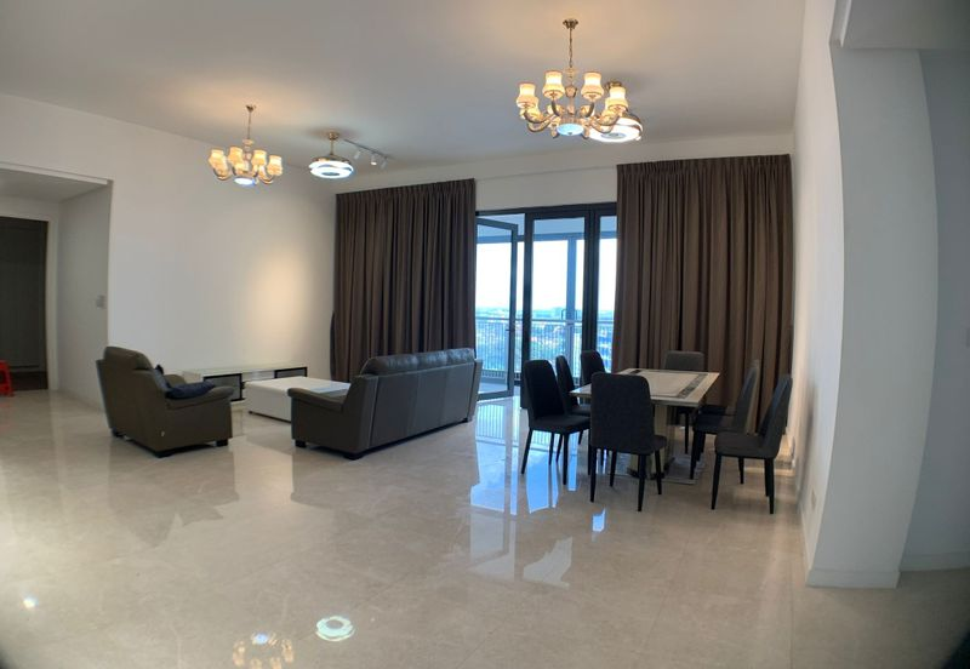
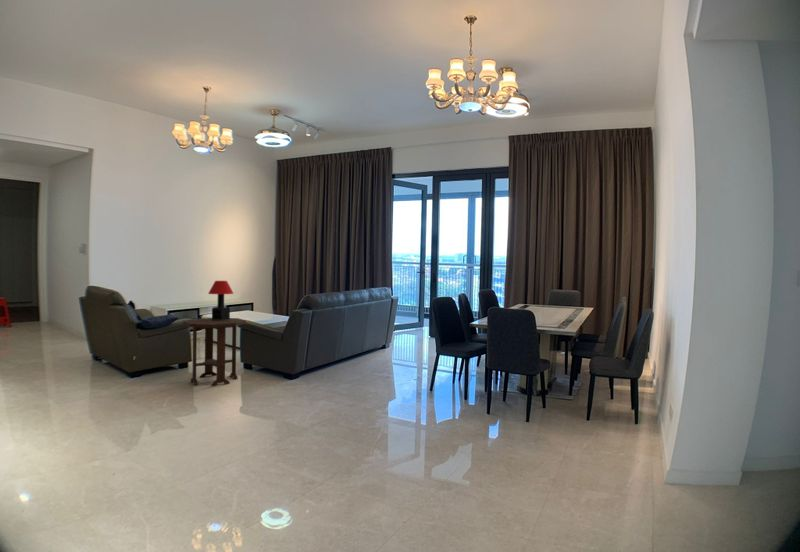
+ side table (212, 350)
+ table lamp (220, 300)
